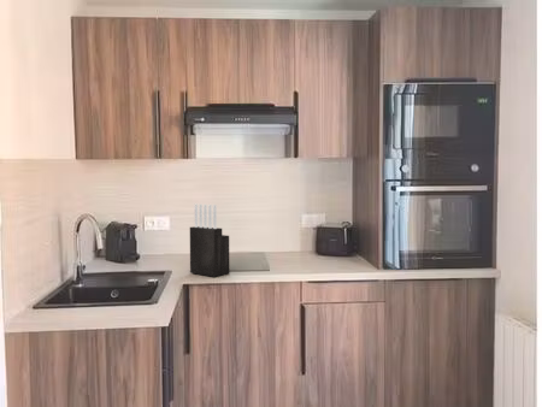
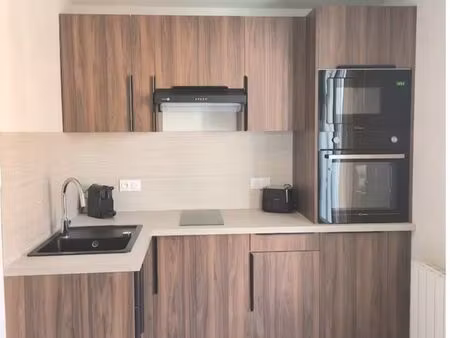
- knife block (211, 238)
